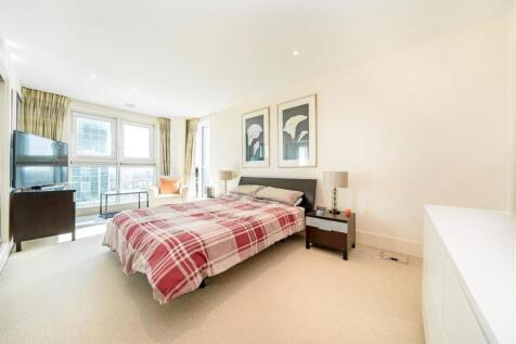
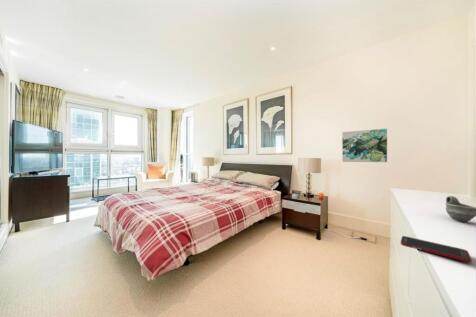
+ cell phone (432, 247)
+ wall art (363, 146)
+ cup (460, 209)
